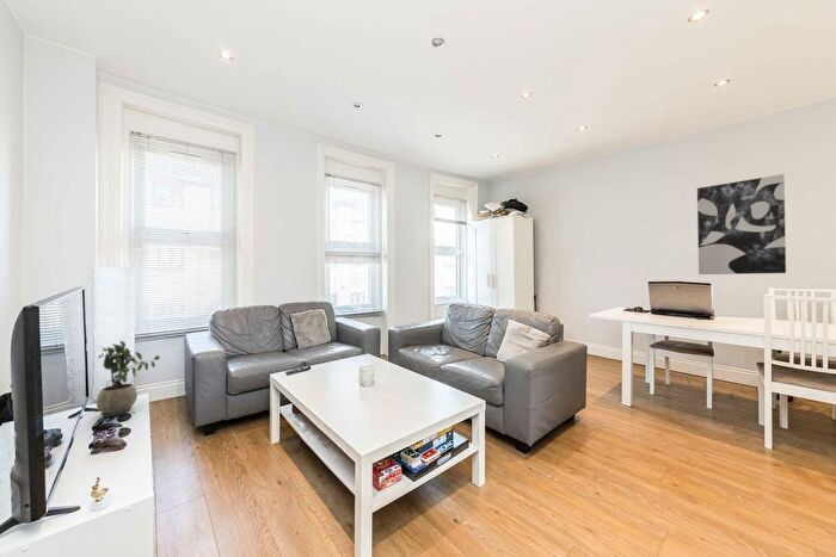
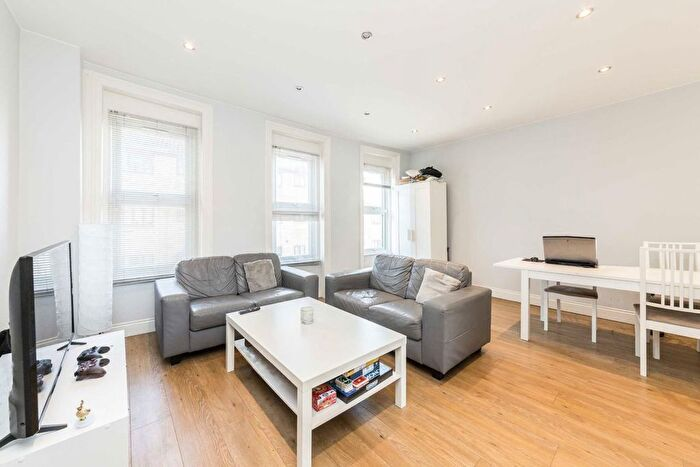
- wall art (738, 228)
- potted plant (125, 375)
